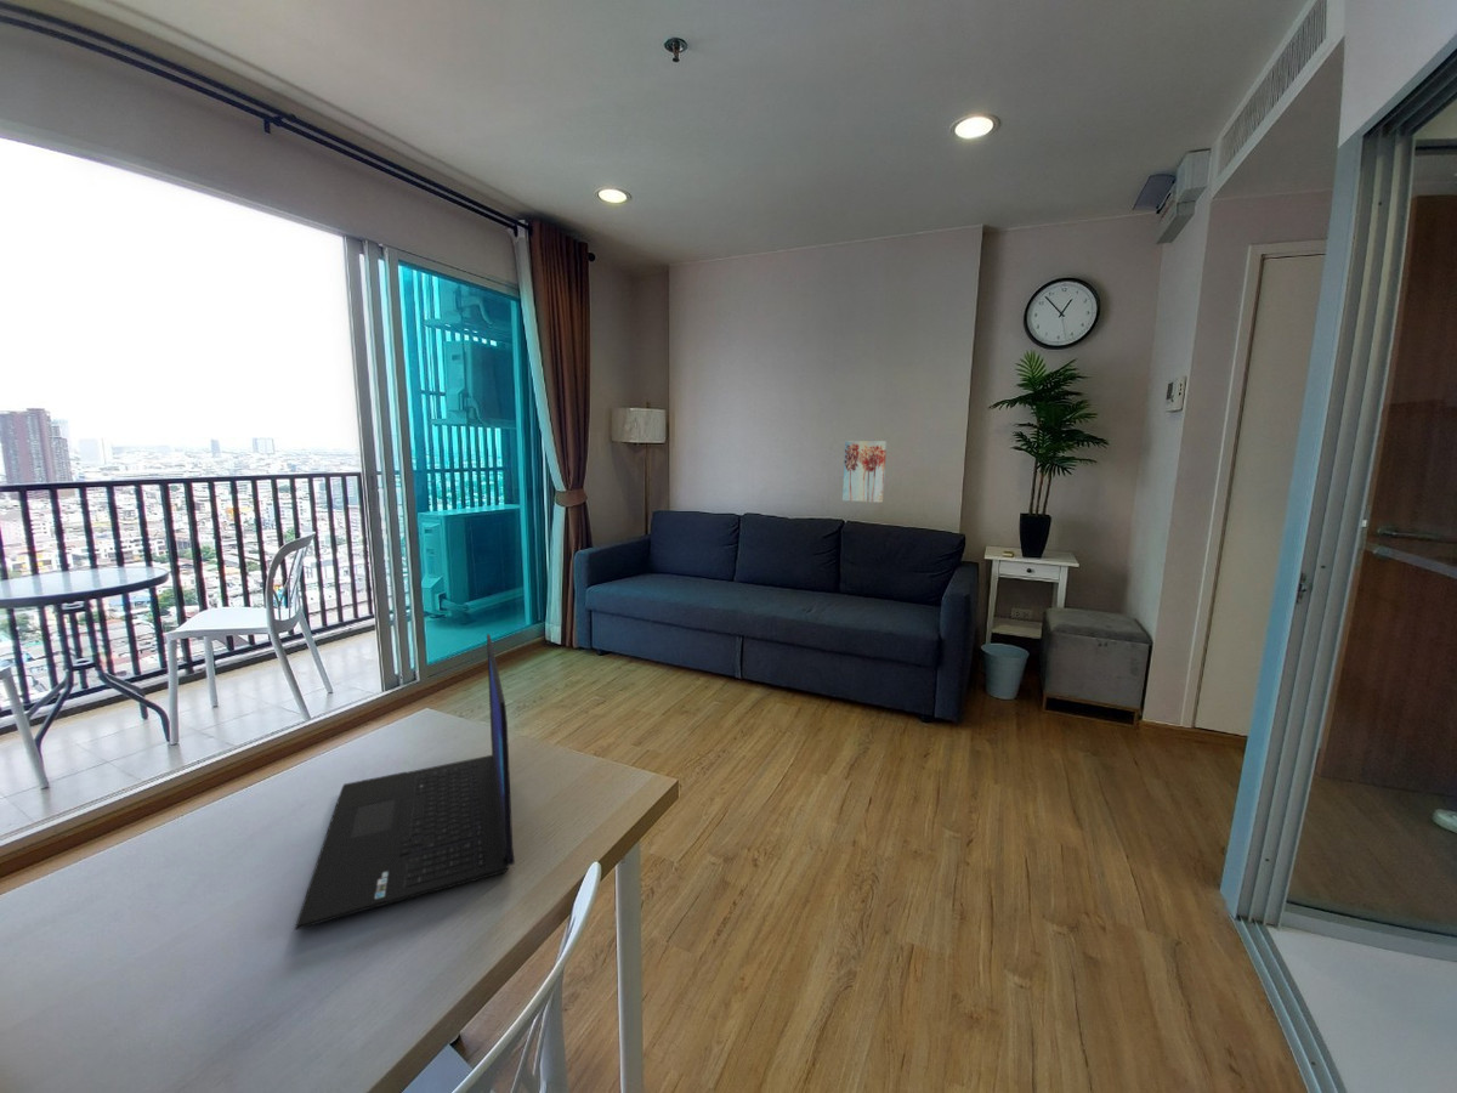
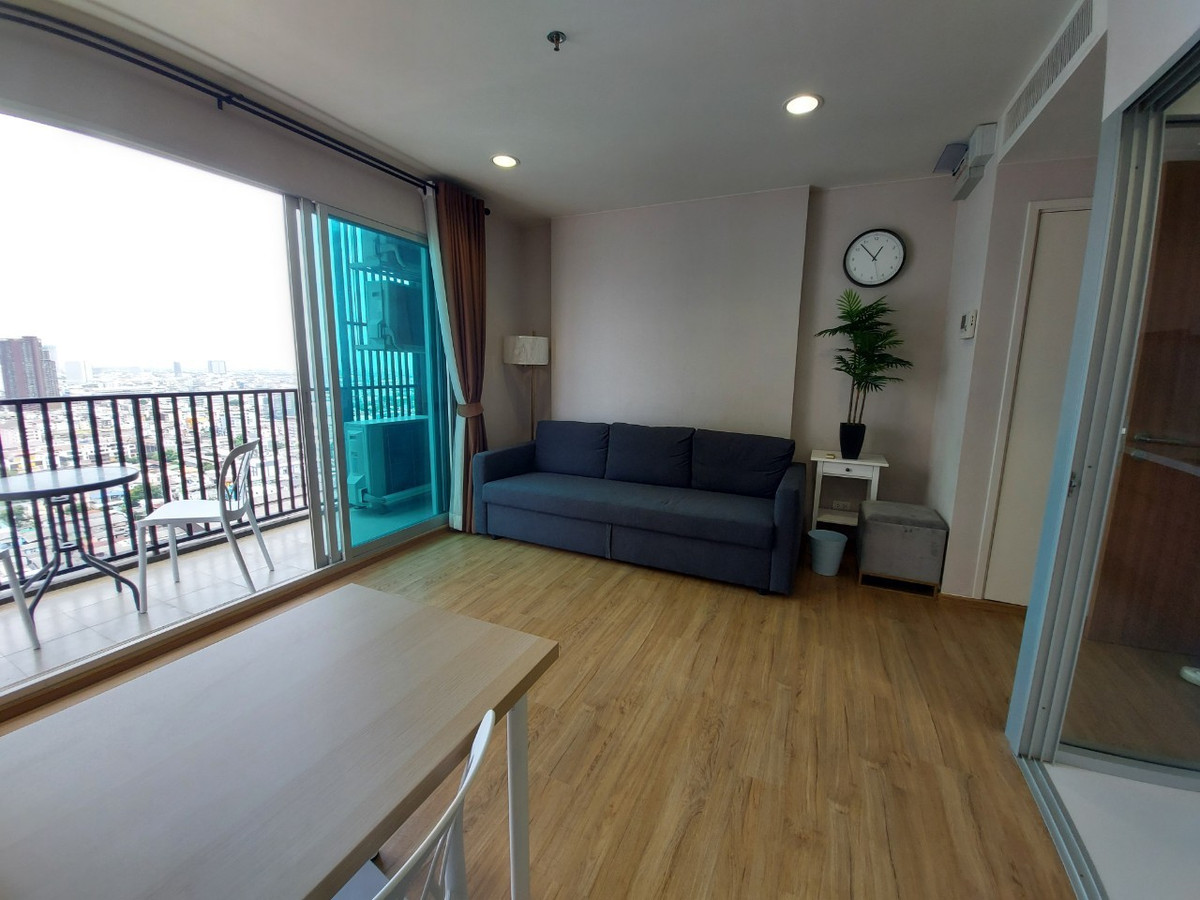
- laptop (415, 770)
- wall art (863, 471)
